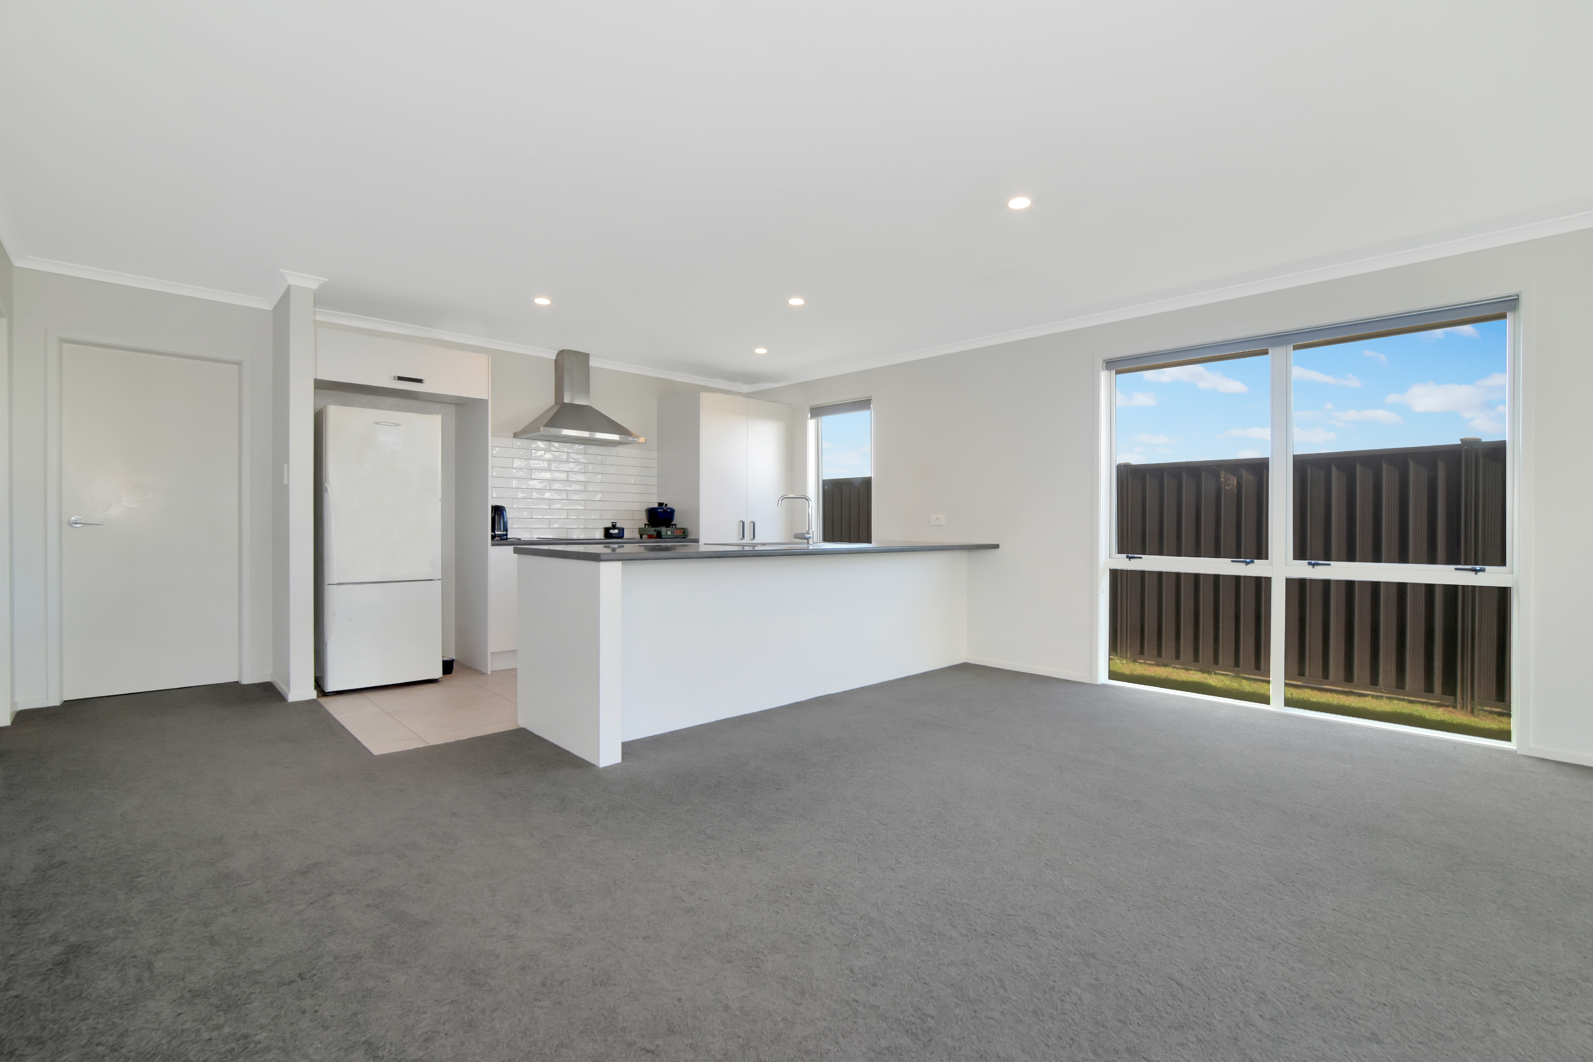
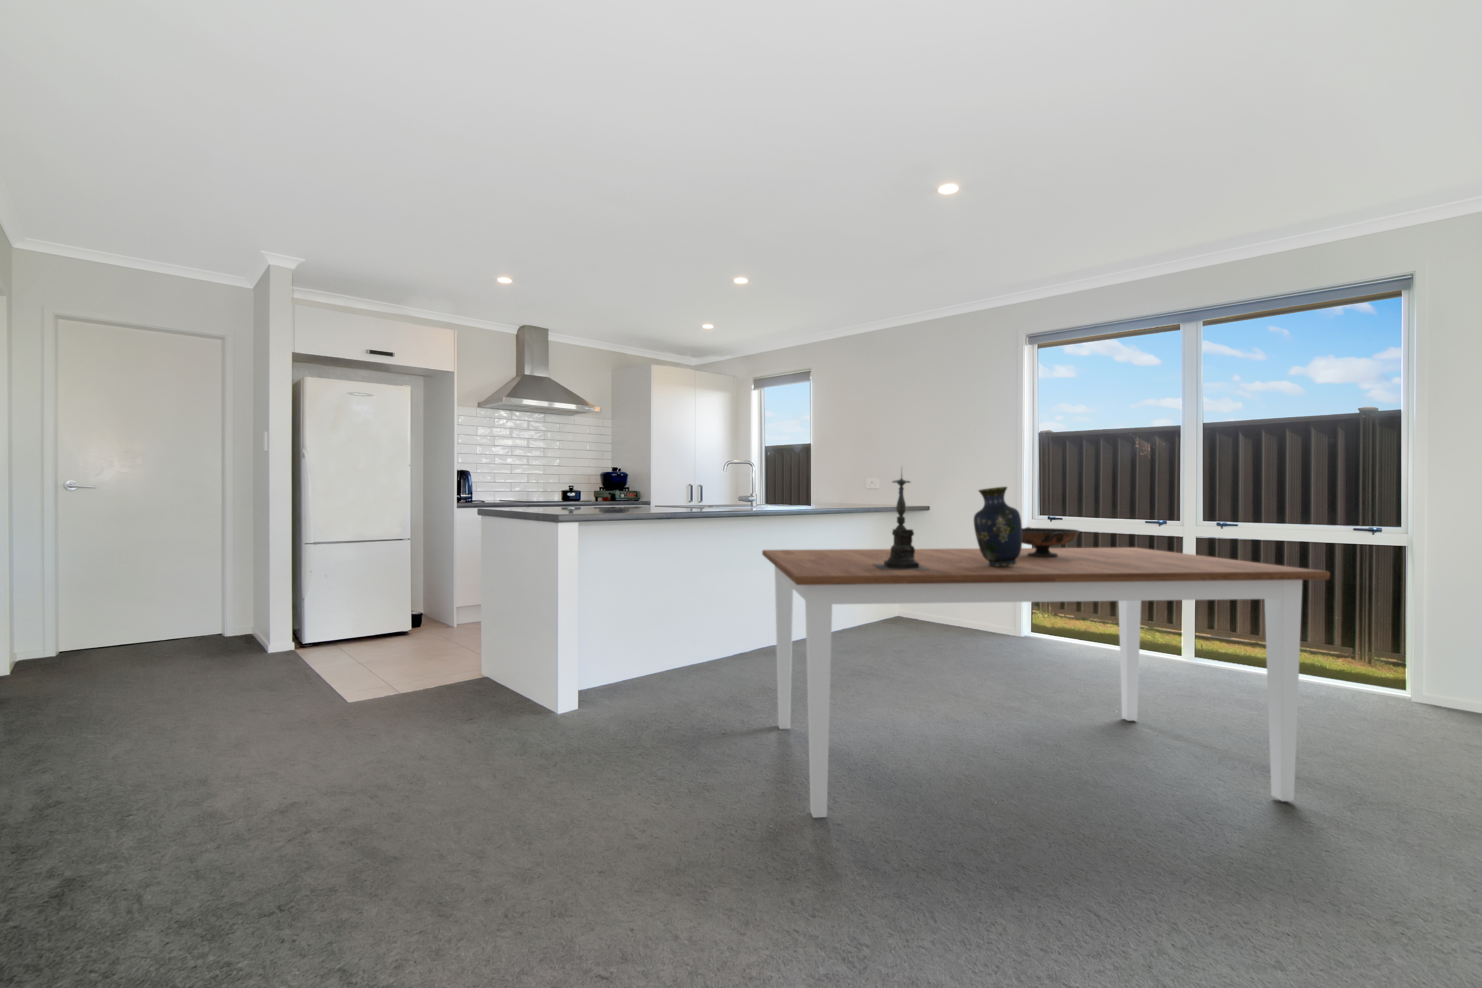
+ dining table (1001, 602)
+ vase (998, 526)
+ candle holder (900, 516)
+ decorative bowl (1042, 541)
